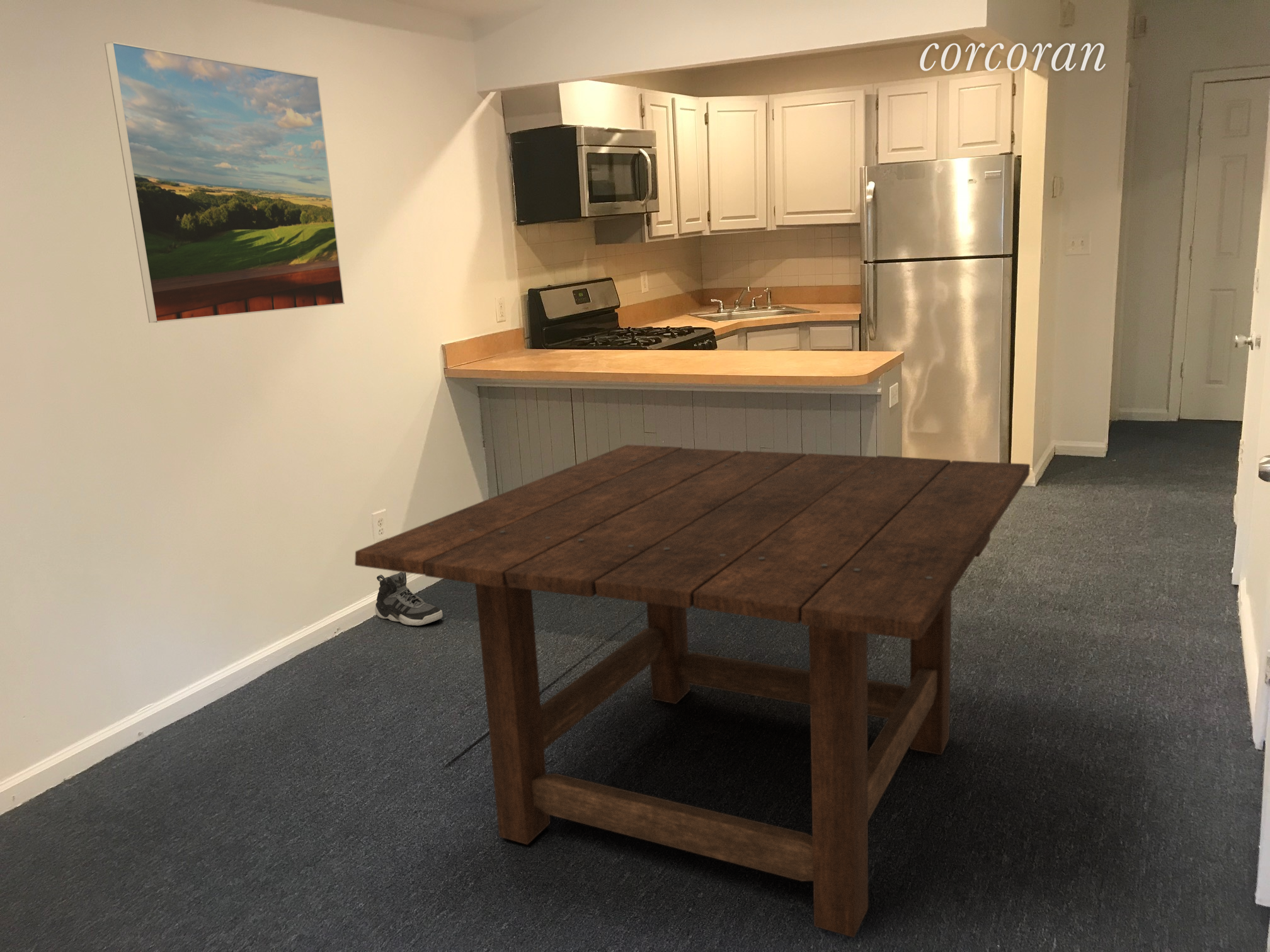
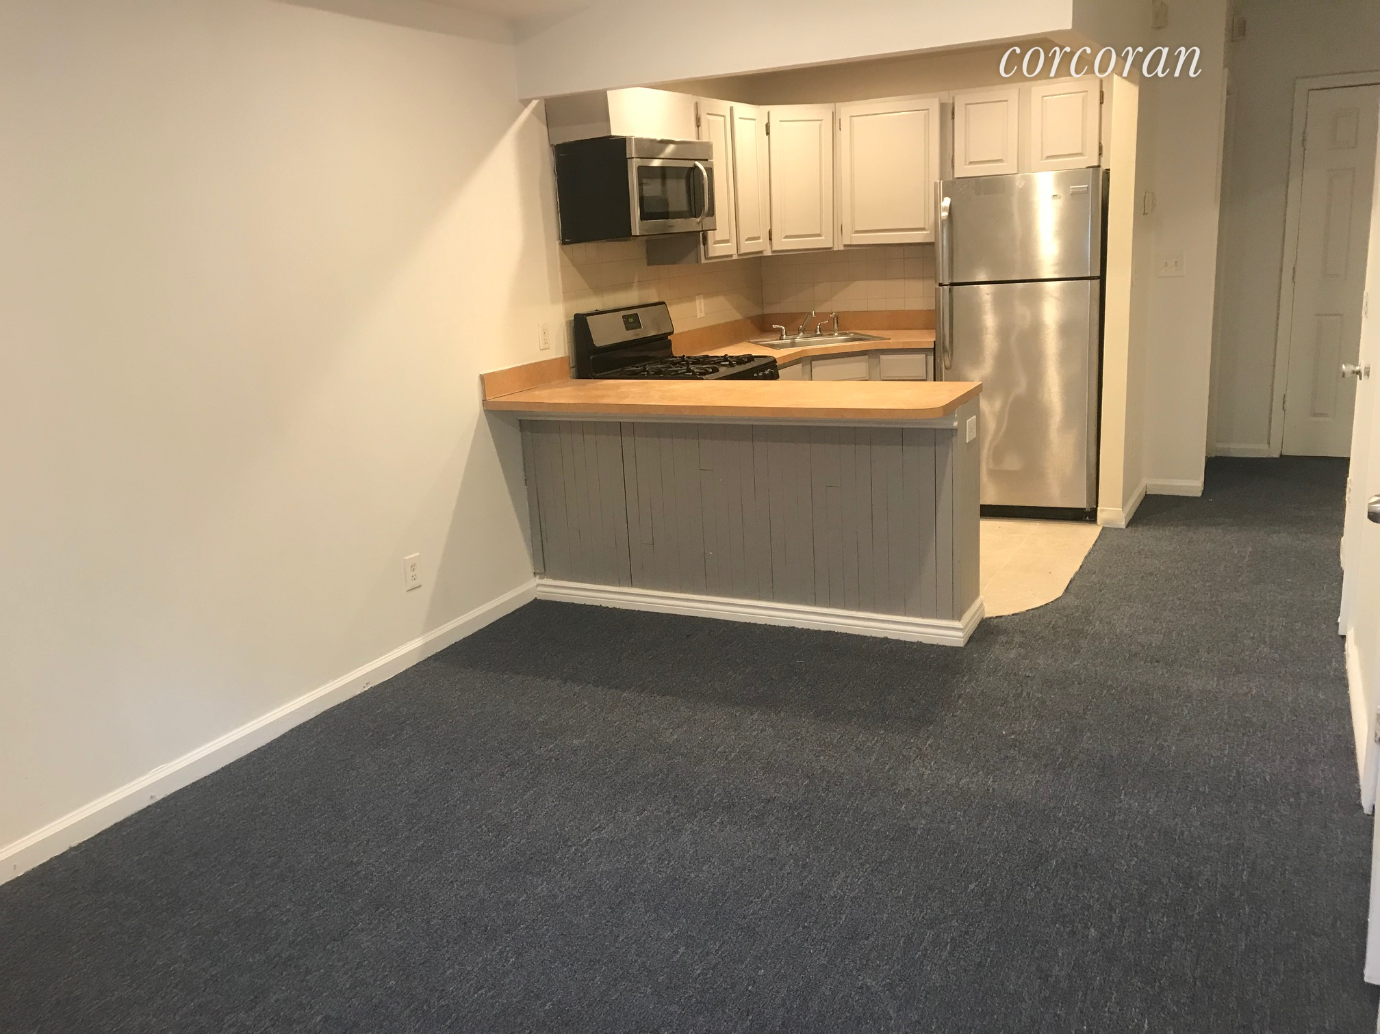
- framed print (239, 190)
- dining table (728, 657)
- sneaker (406, 597)
